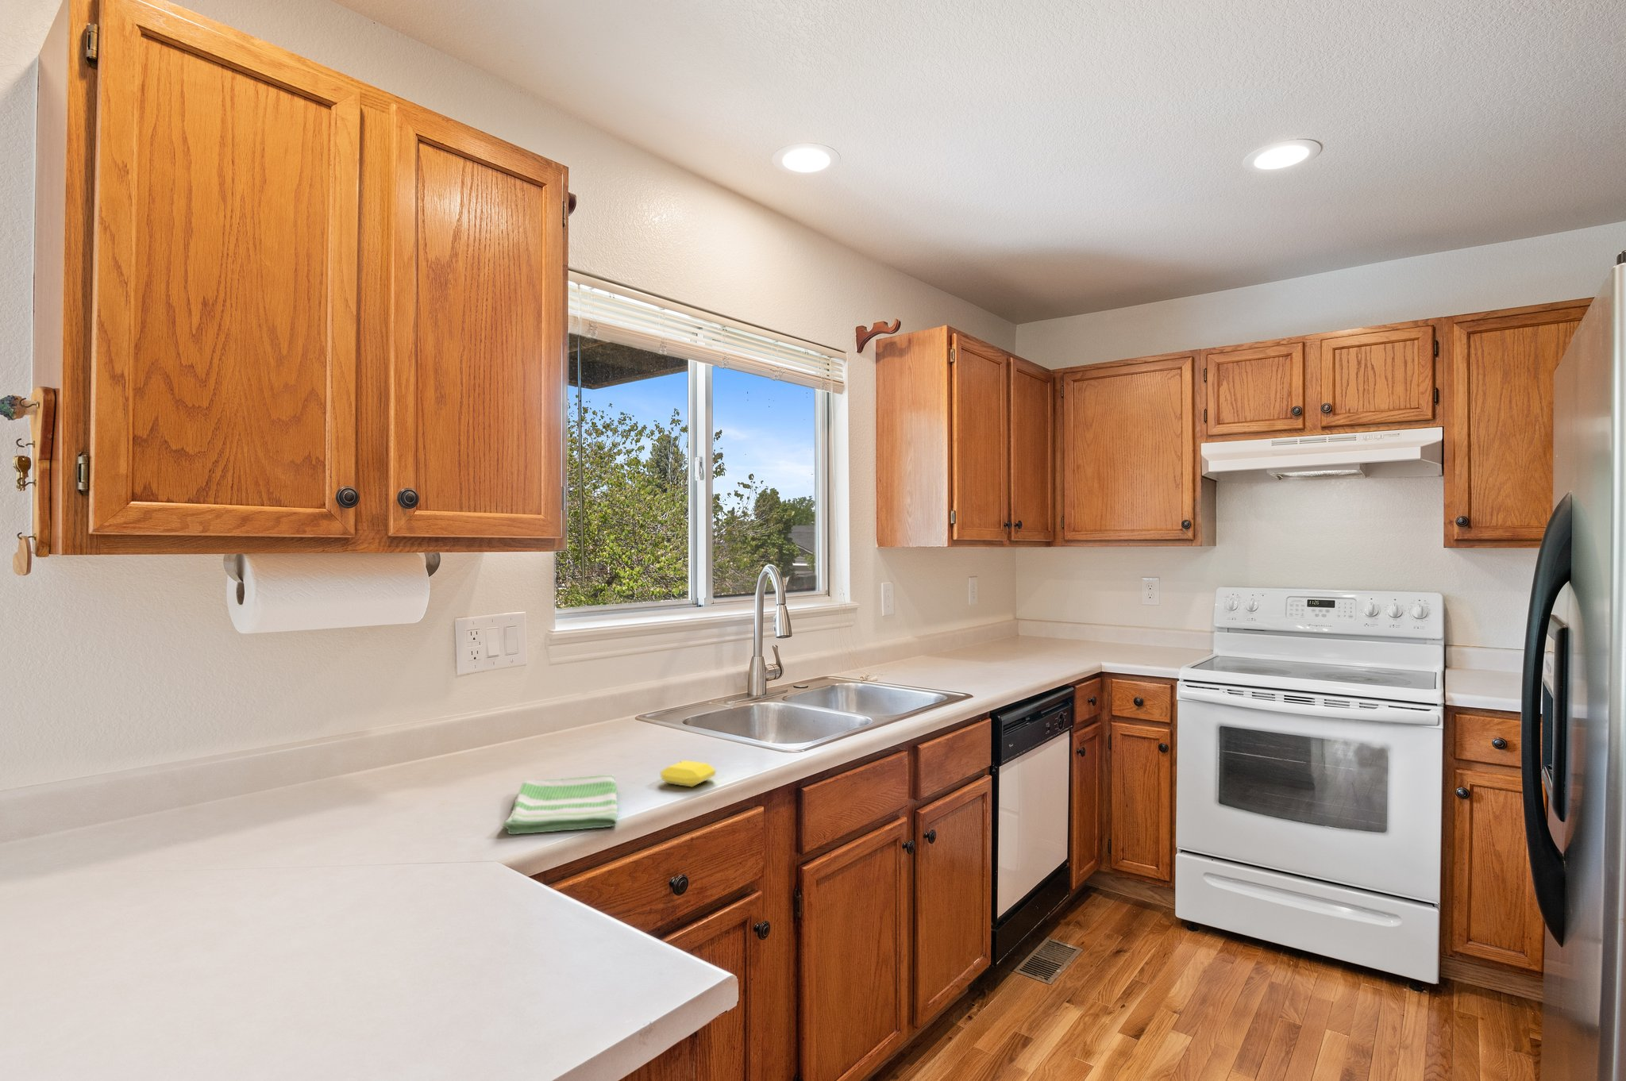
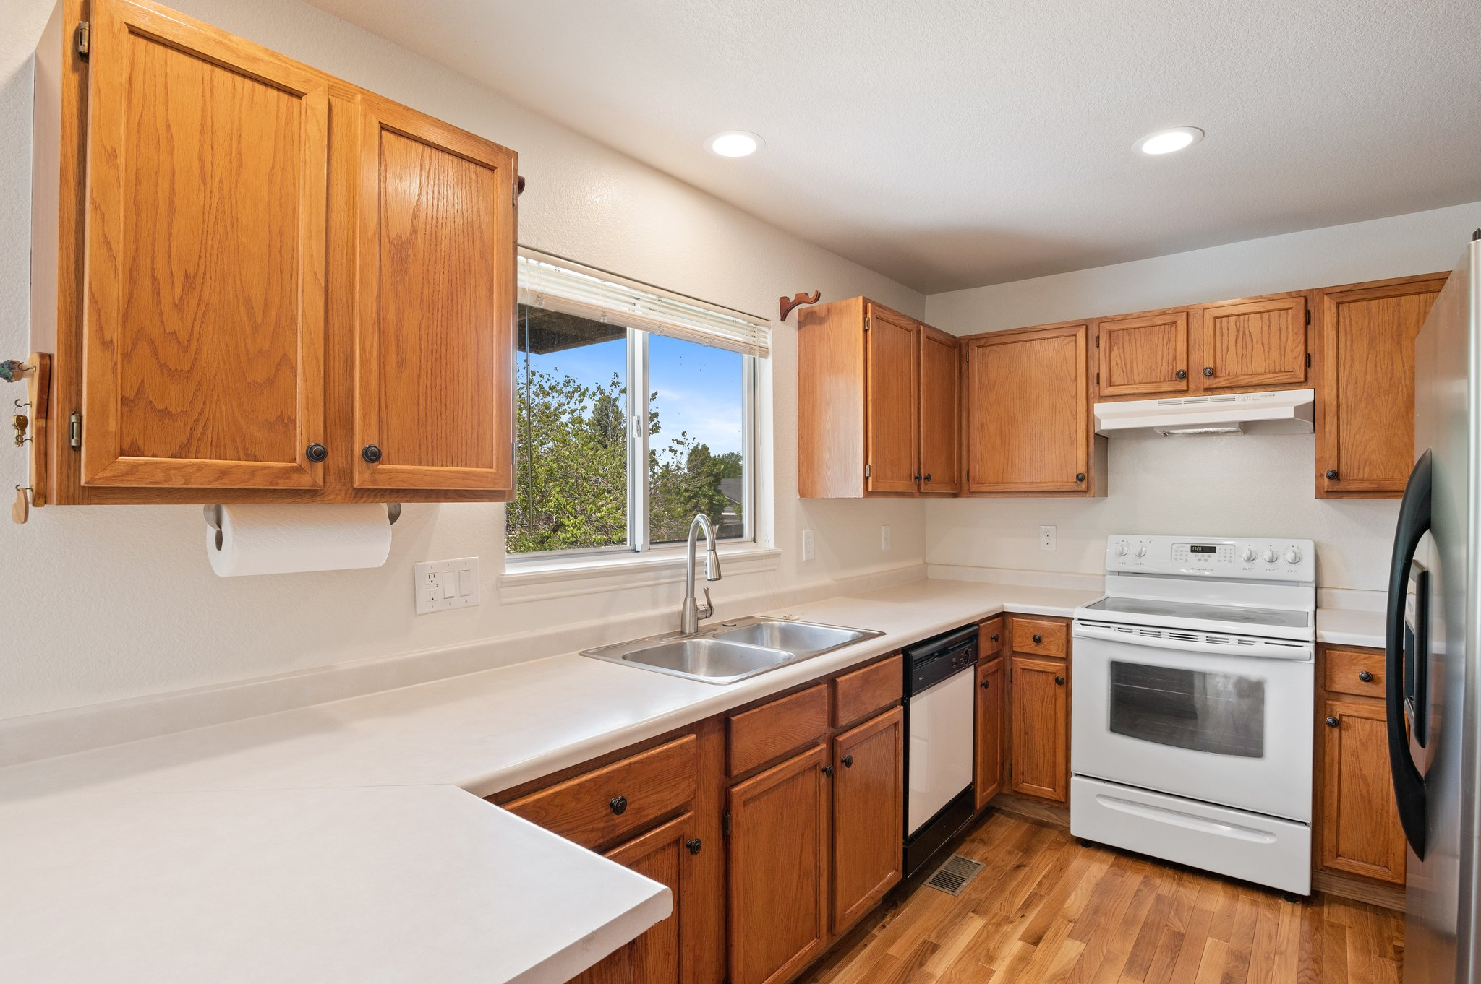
- dish towel (565, 801)
- soap bar (688, 773)
